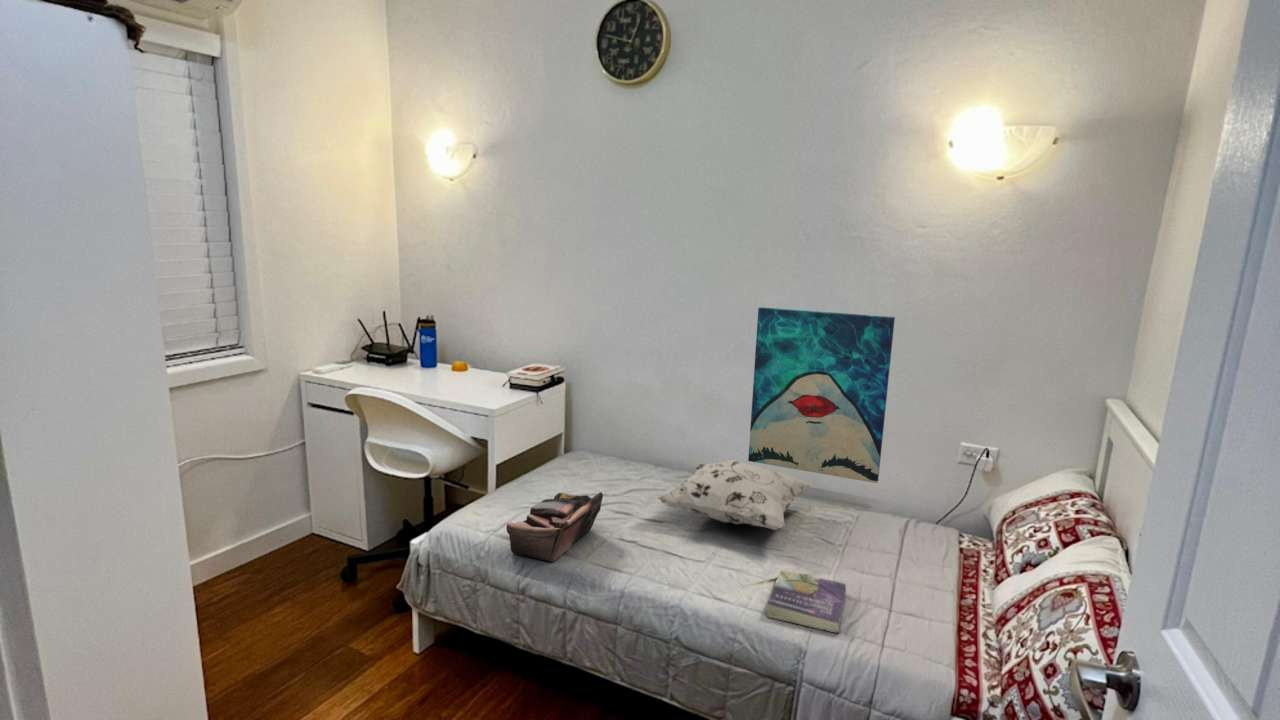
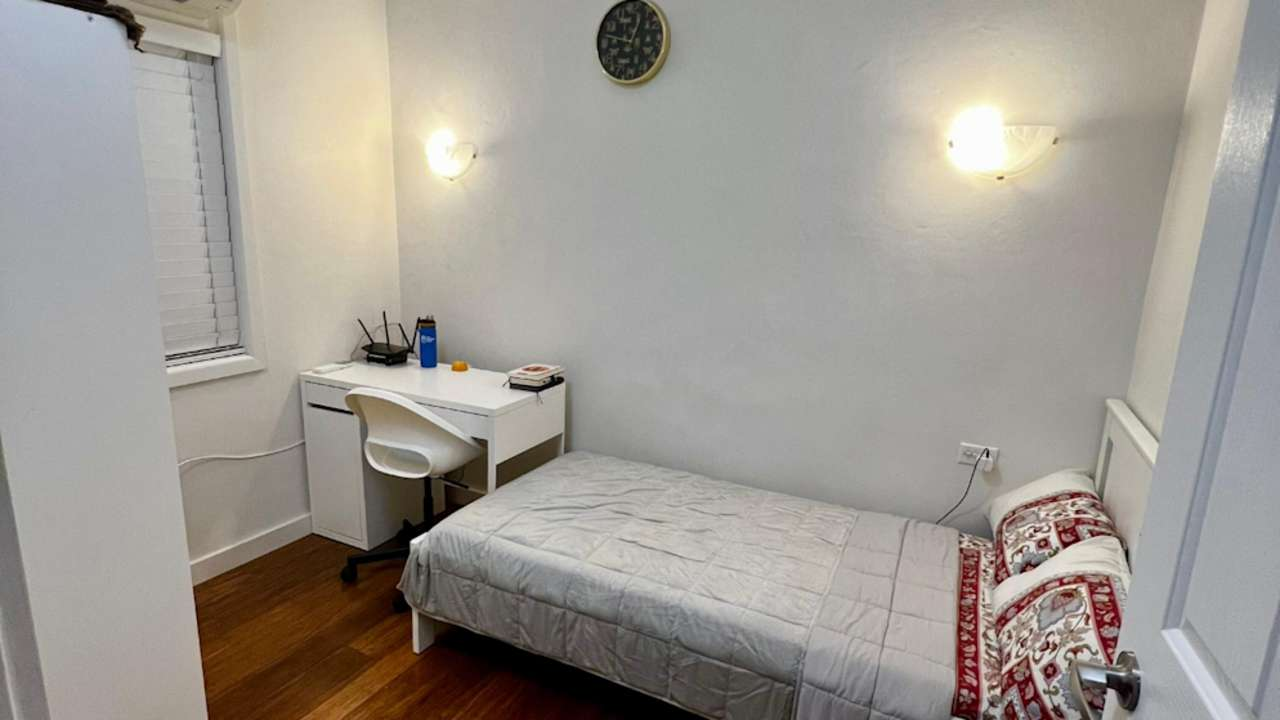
- book (807, 597)
- decorative pillow (737, 491)
- tote bag (554, 520)
- wall art (817, 393)
